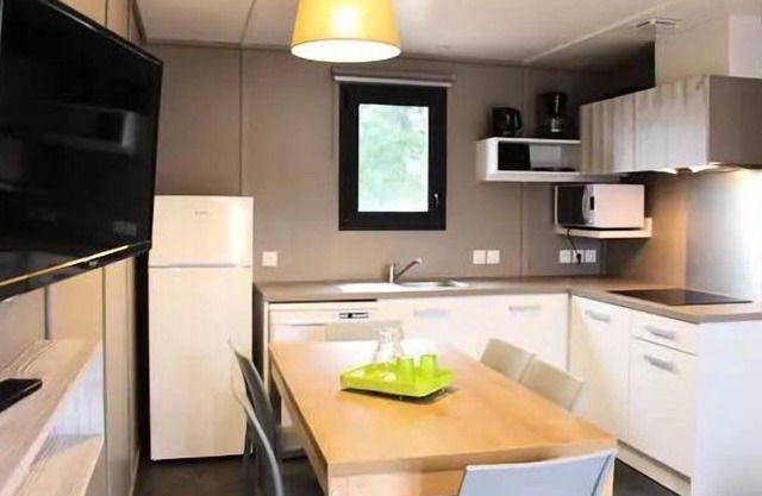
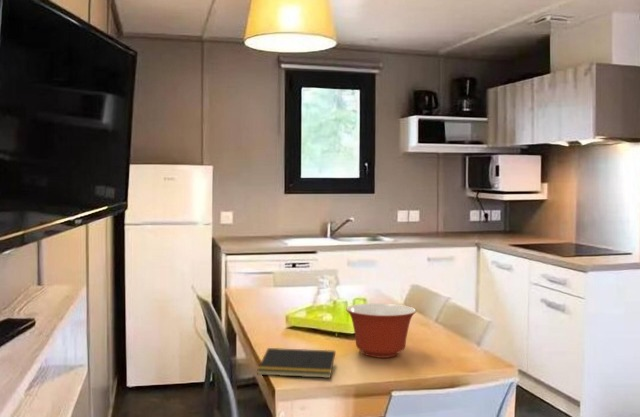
+ notepad (297, 362)
+ mixing bowl (380, 331)
